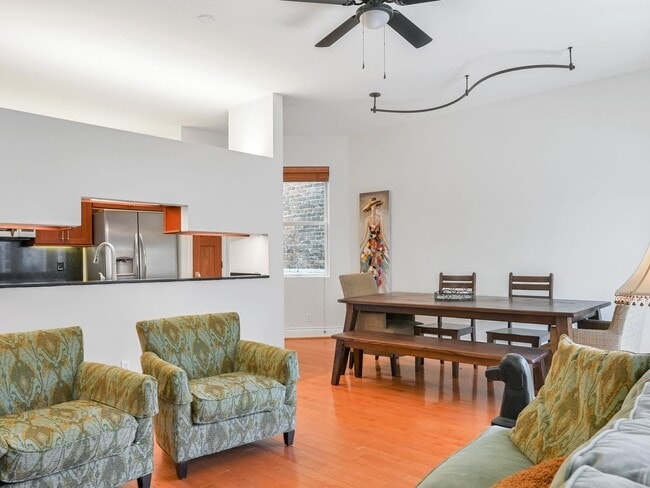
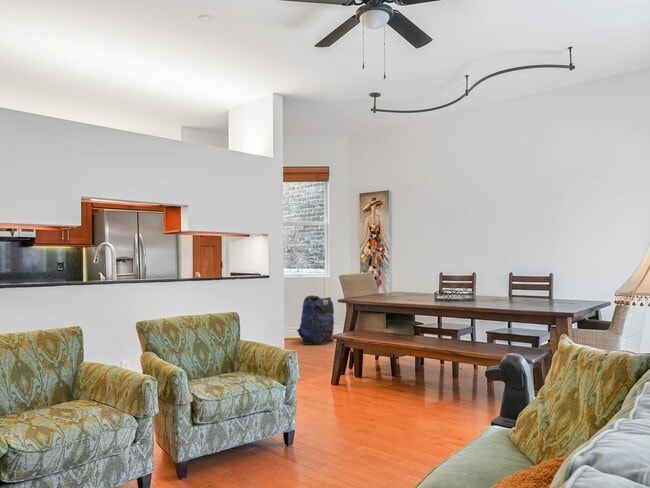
+ backpack (315, 318)
